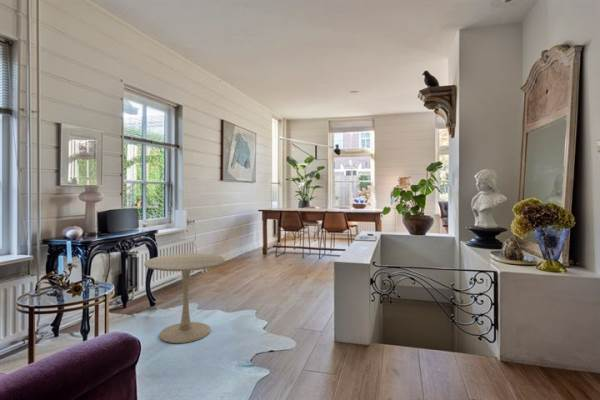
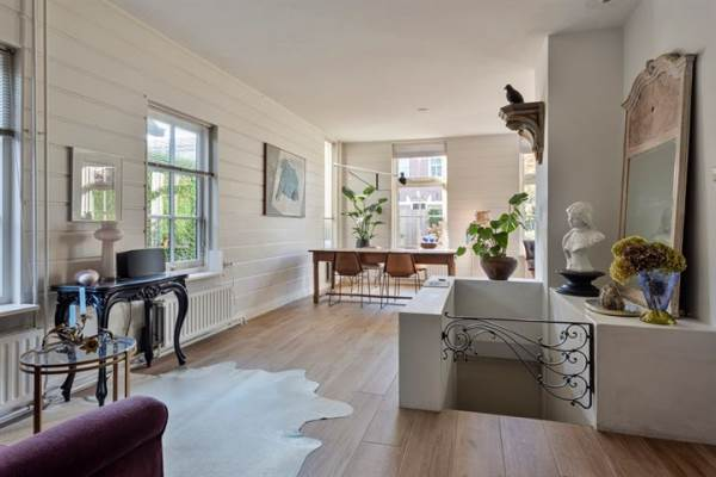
- side table (185, 296)
